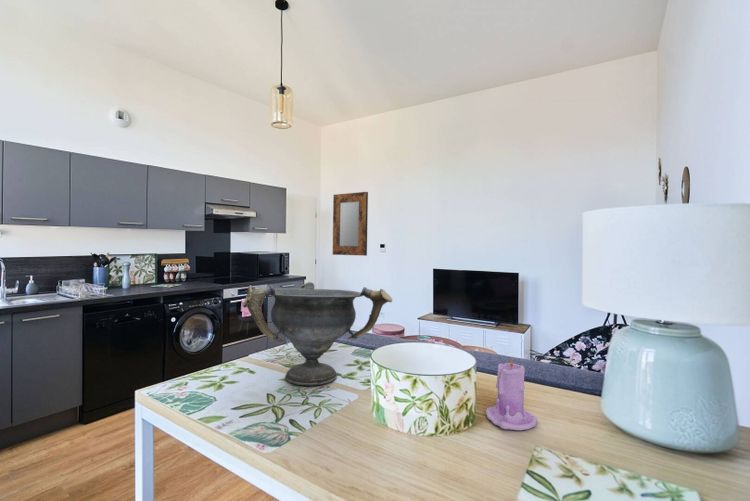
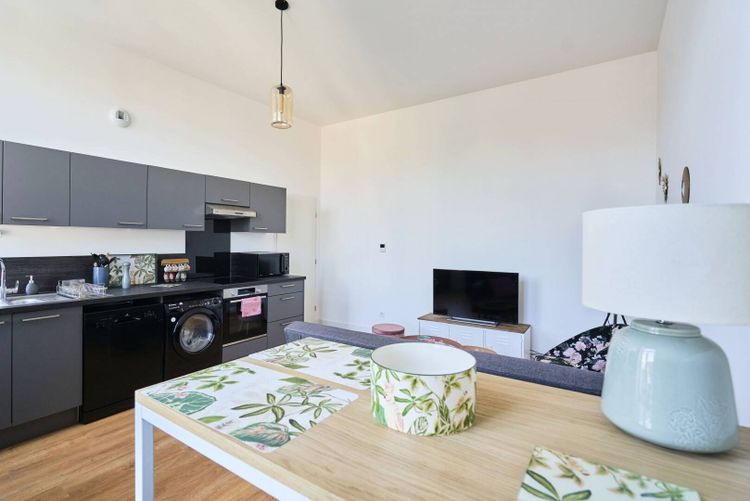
- candle (512, 387)
- decorative bowl (302, 328)
- home mirror (349, 224)
